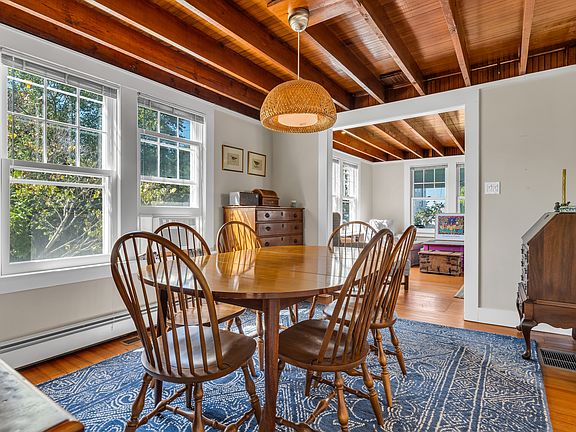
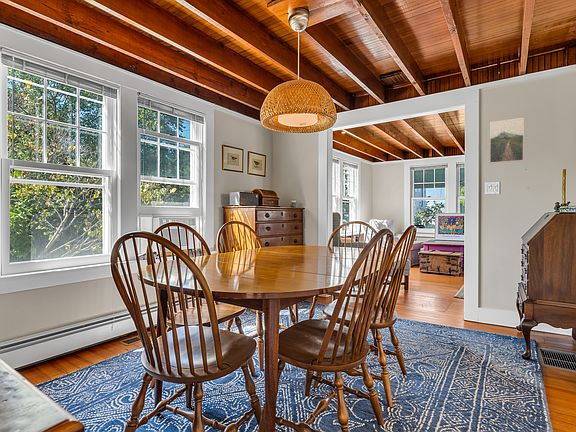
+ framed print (506, 141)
